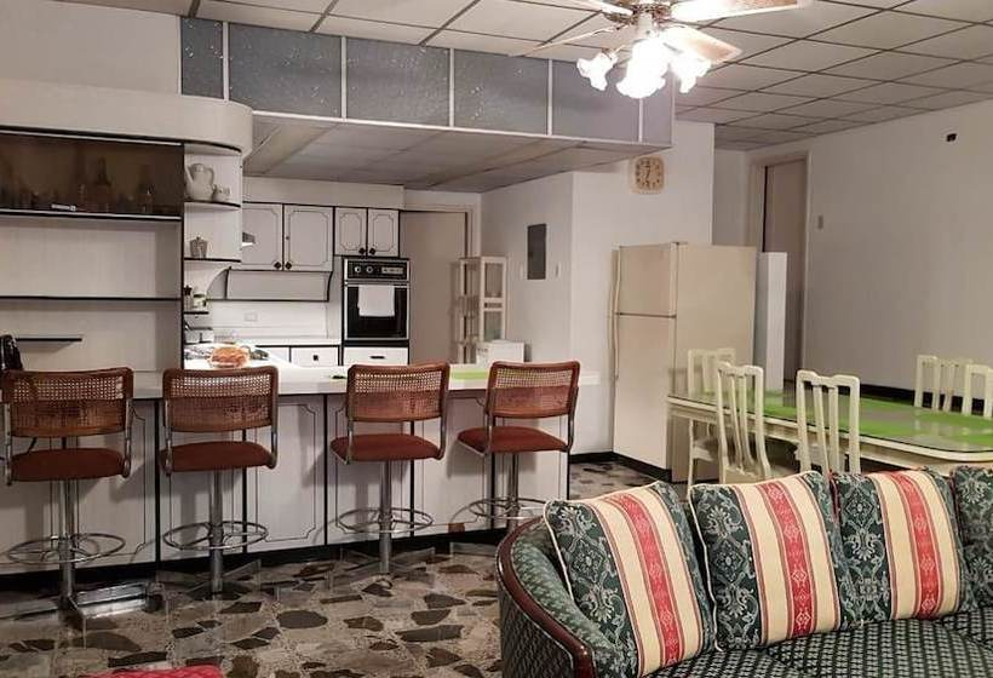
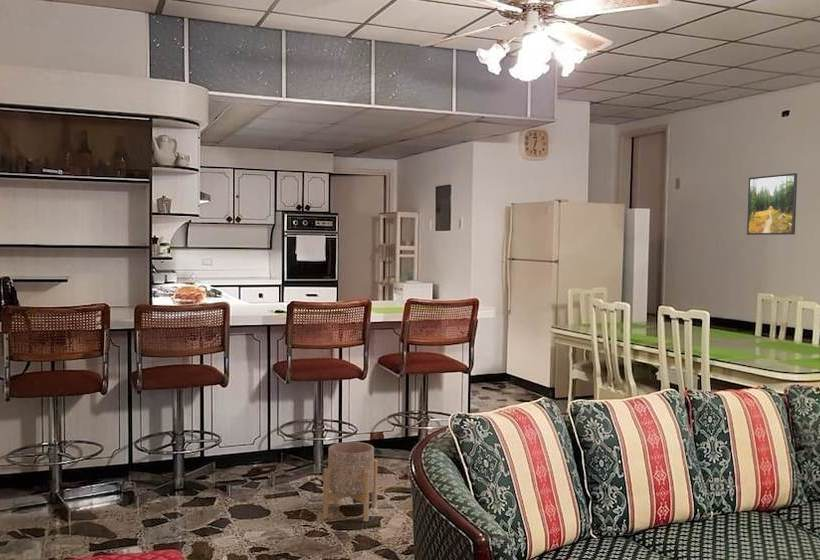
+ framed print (771, 205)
+ planter (350, 480)
